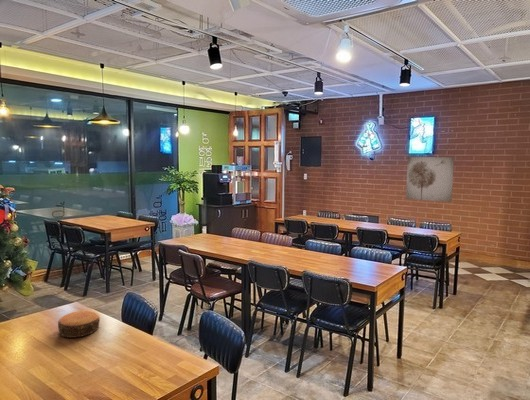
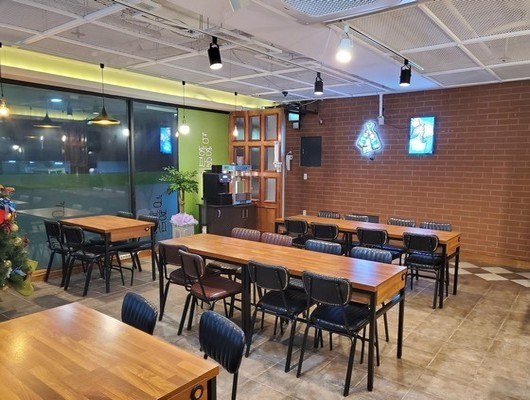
- bowl (79, 322)
- wall art (429, 178)
